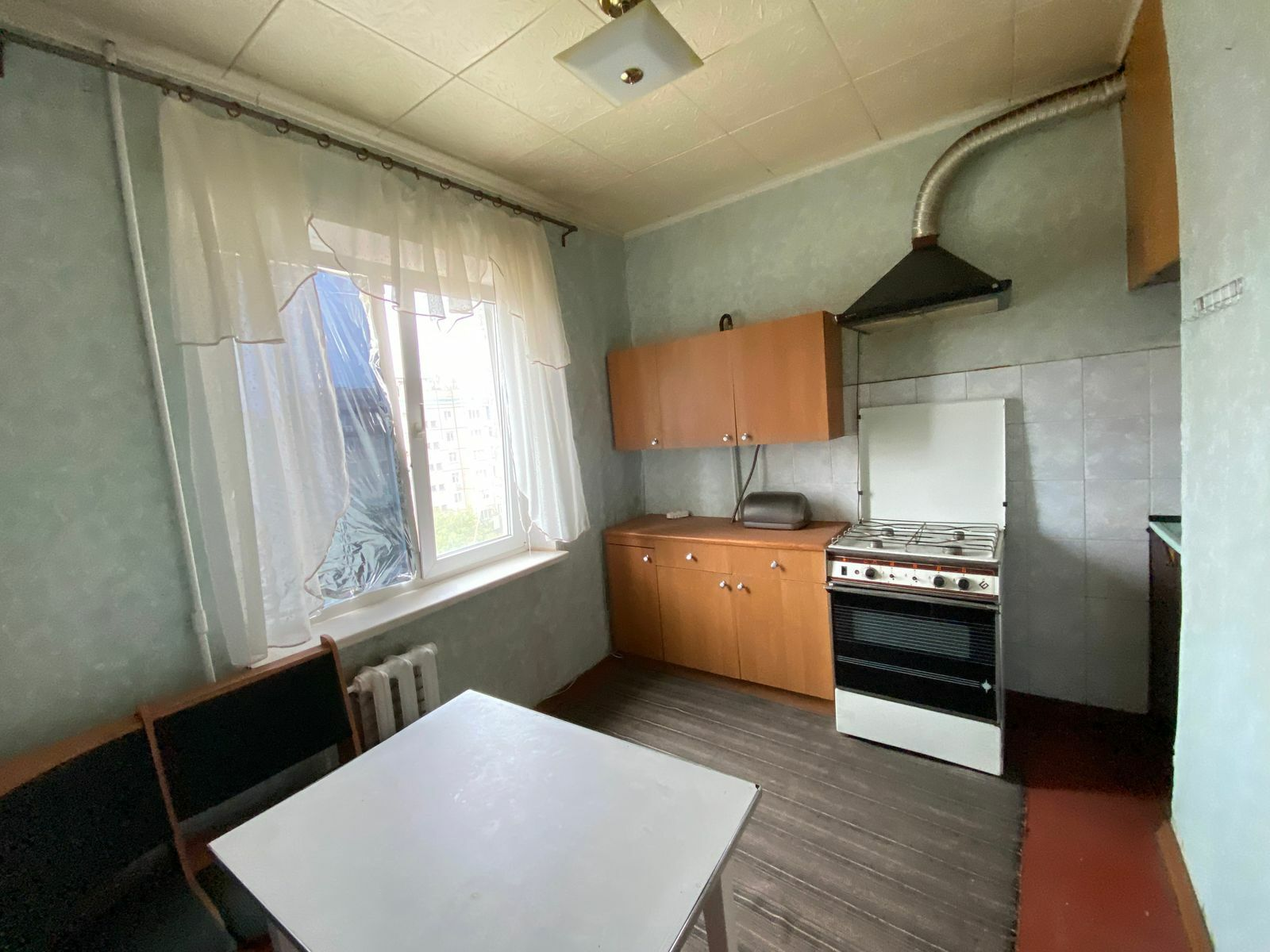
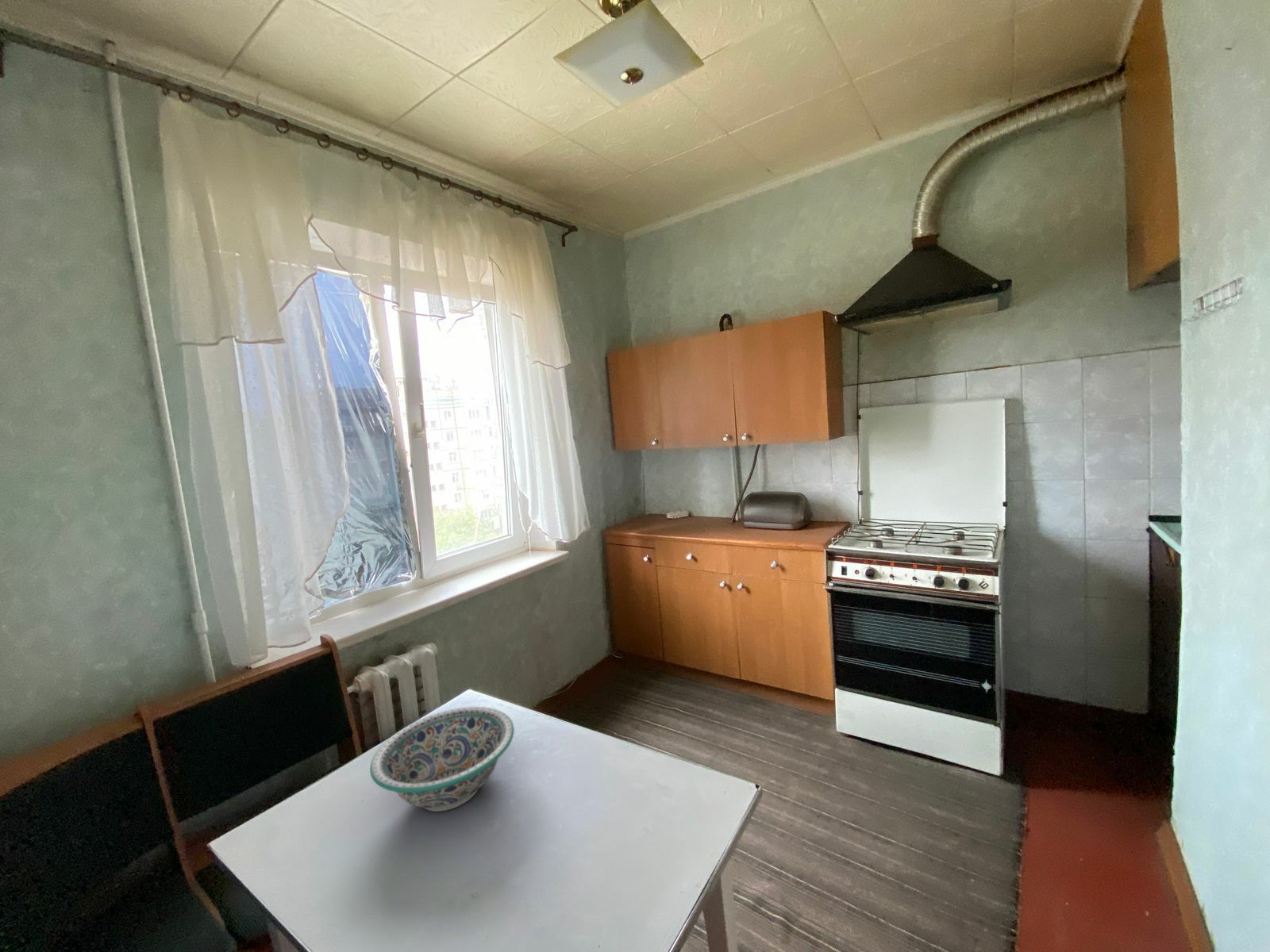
+ decorative bowl (448, 766)
